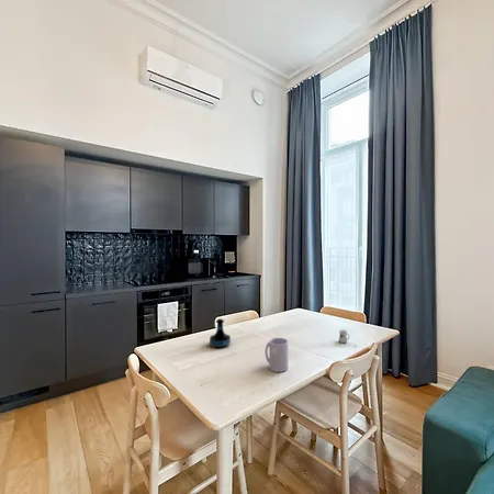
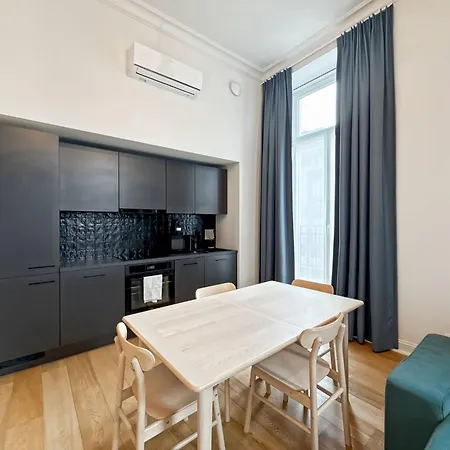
- mug (348, 338)
- mug (276, 353)
- tequila bottle (220, 332)
